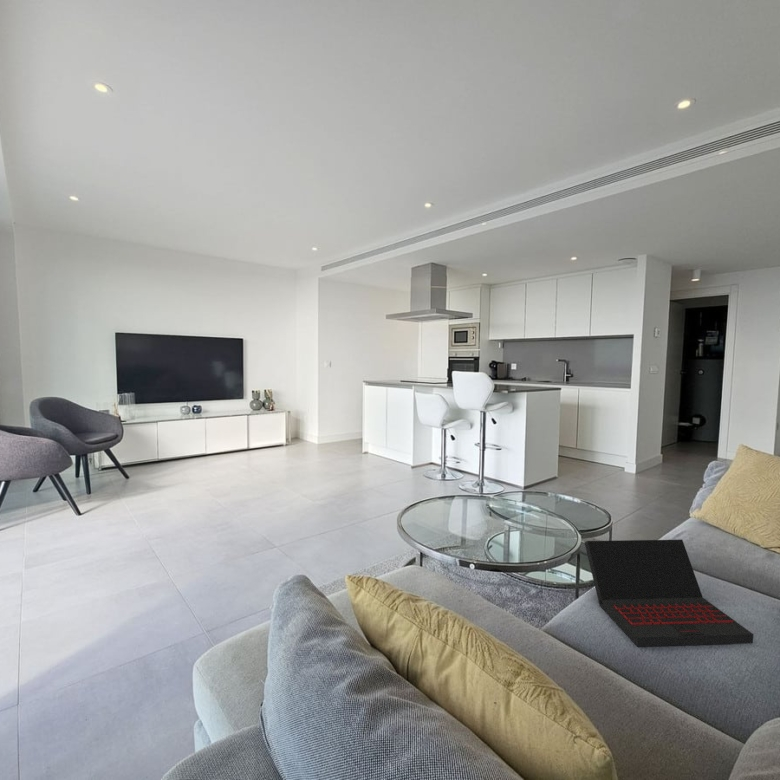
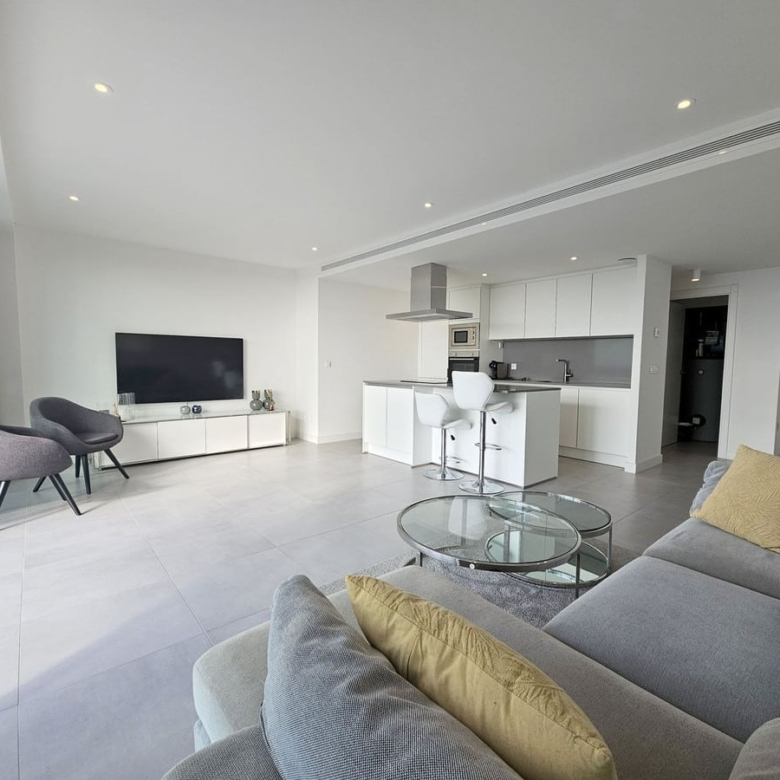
- laptop (660, 585)
